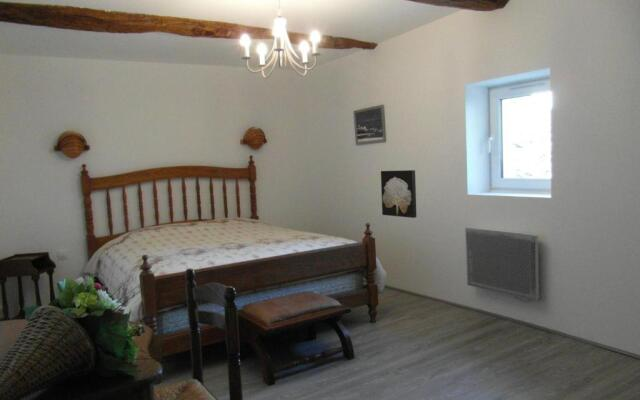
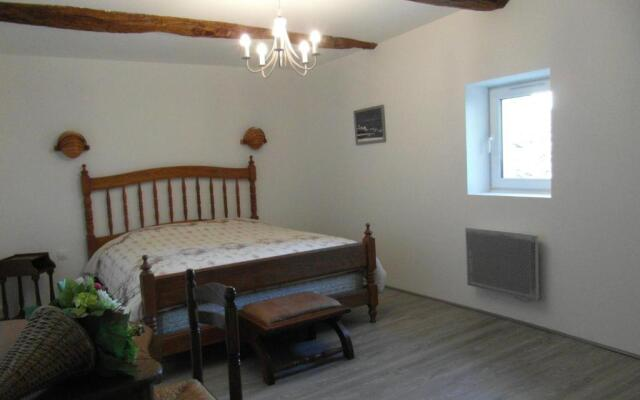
- wall art (398, 193)
